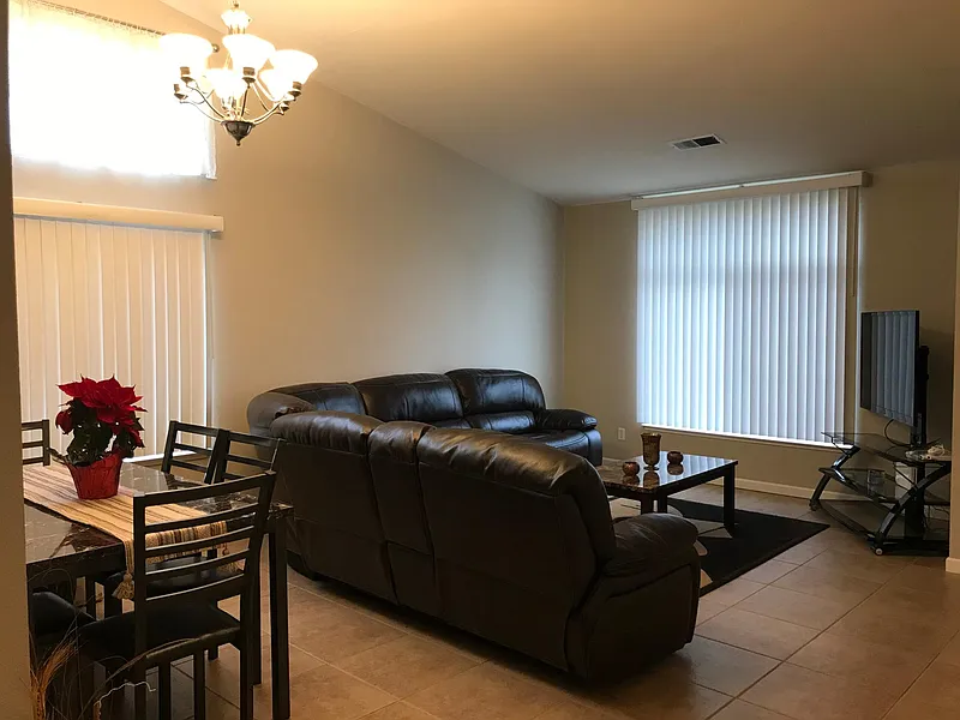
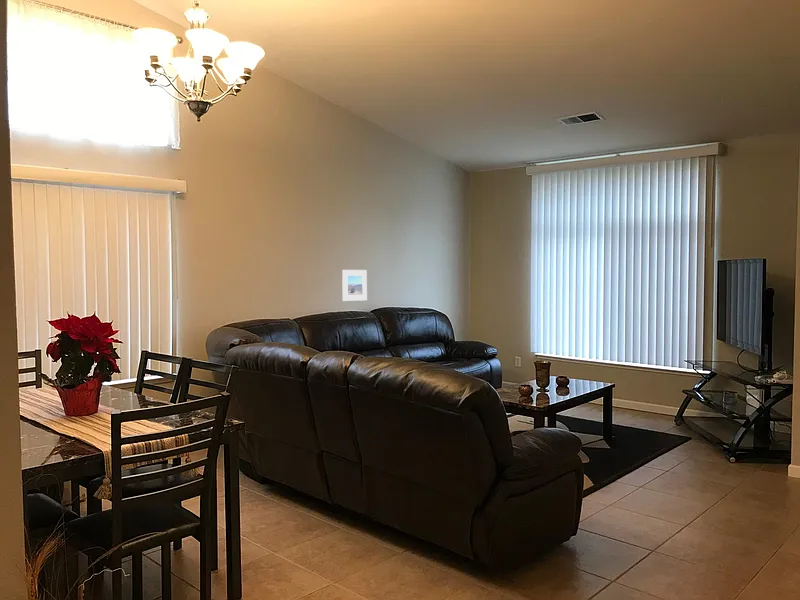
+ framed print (354, 285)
